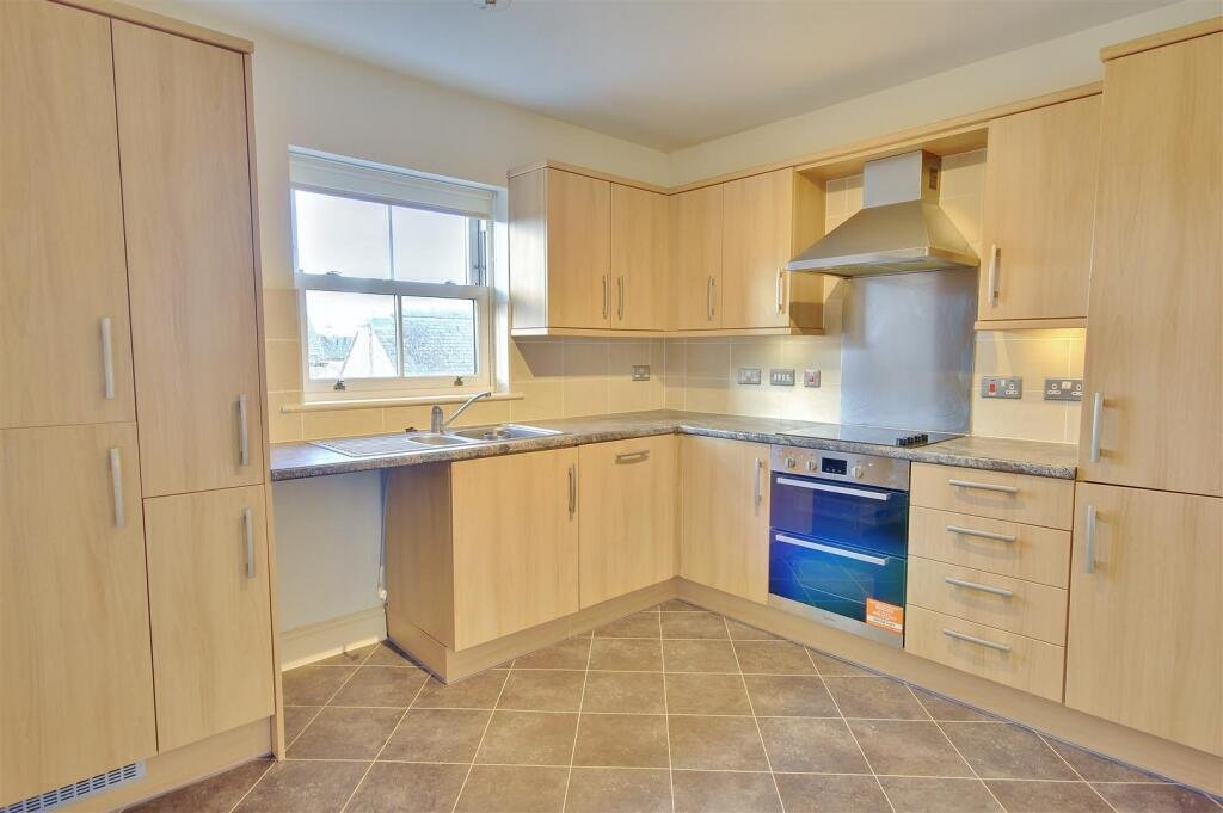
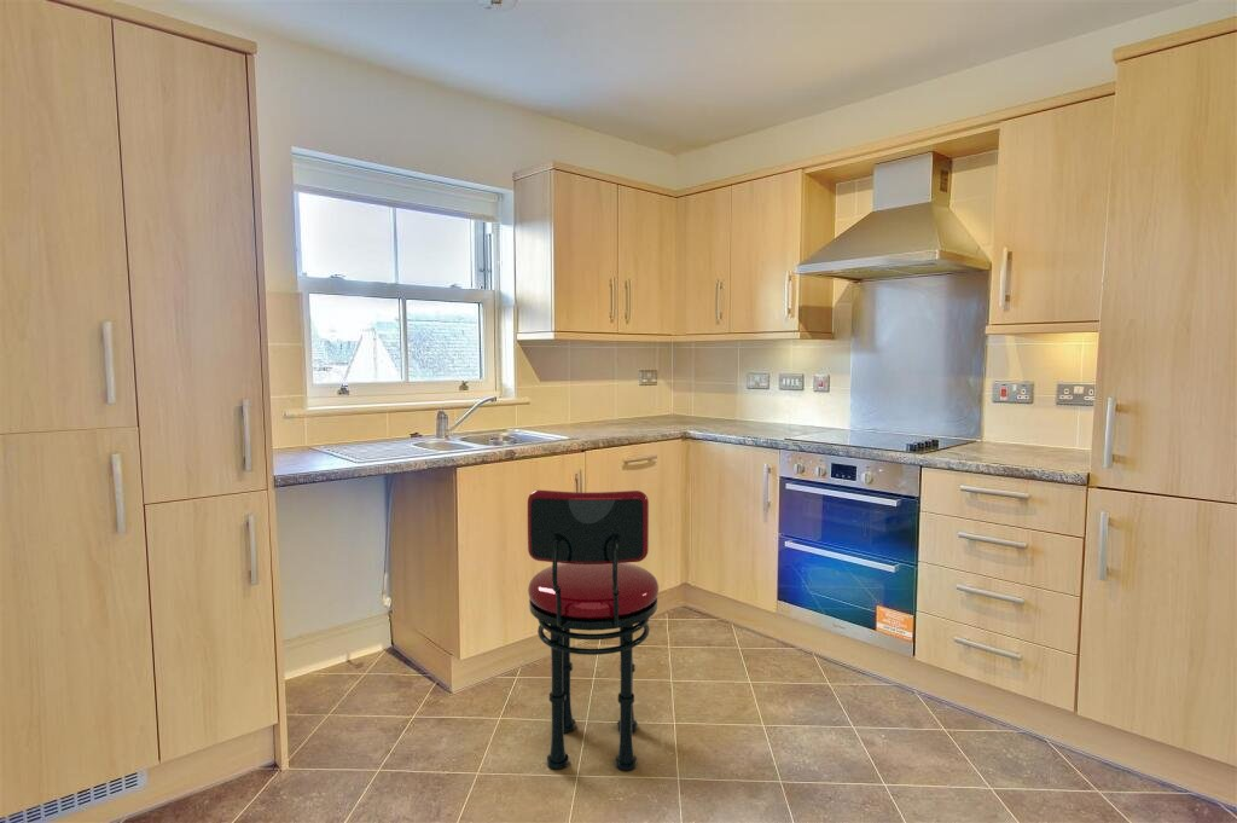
+ stool (592, 620)
